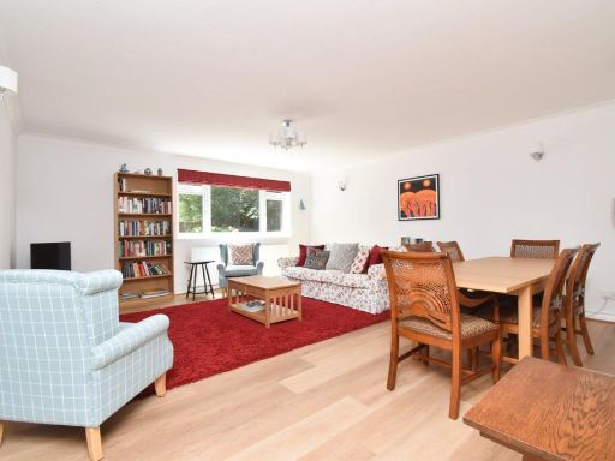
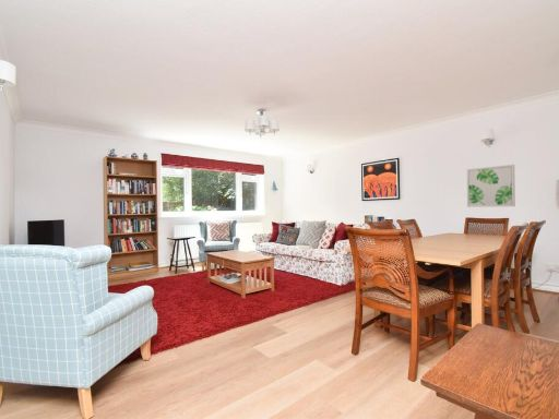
+ wall art (489, 187)
